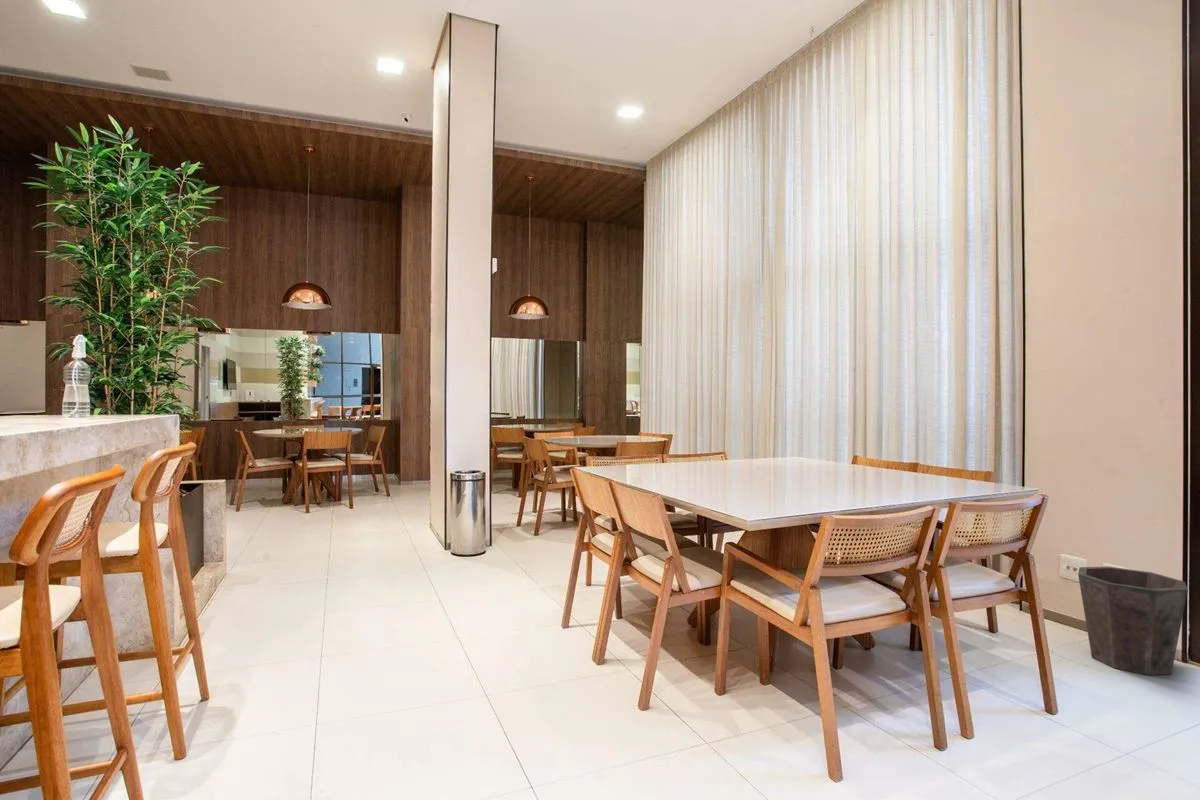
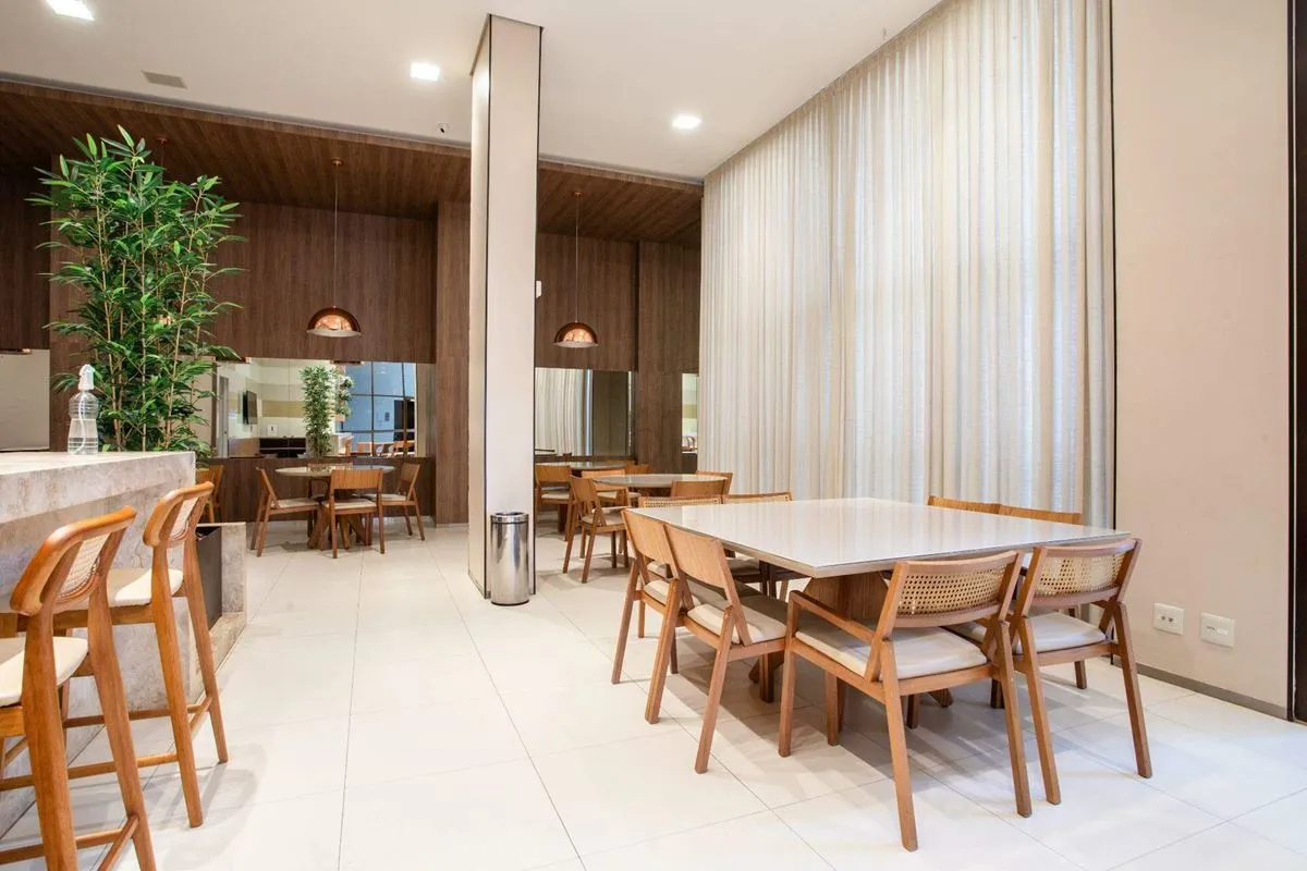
- waste bin (1130, 619)
